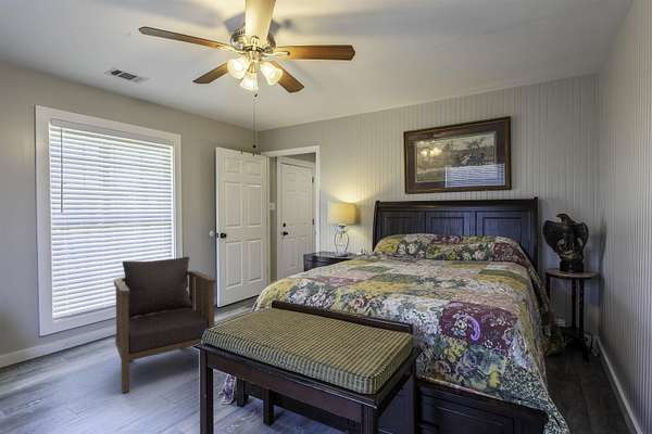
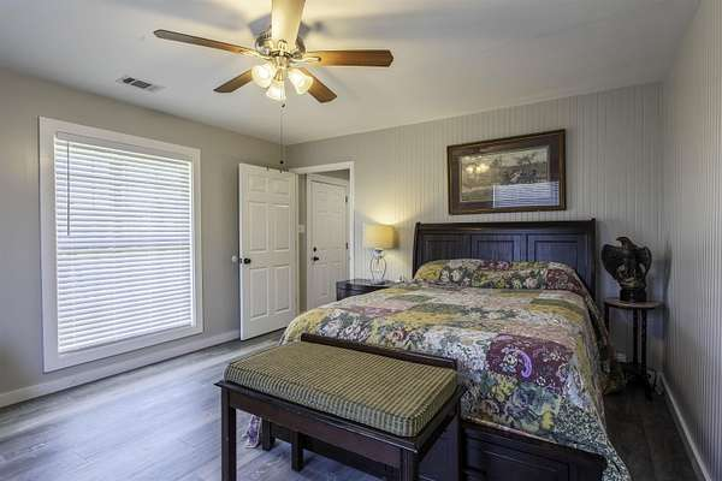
- armchair (162, 312)
